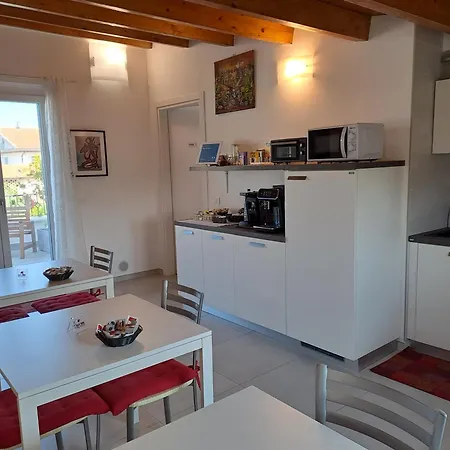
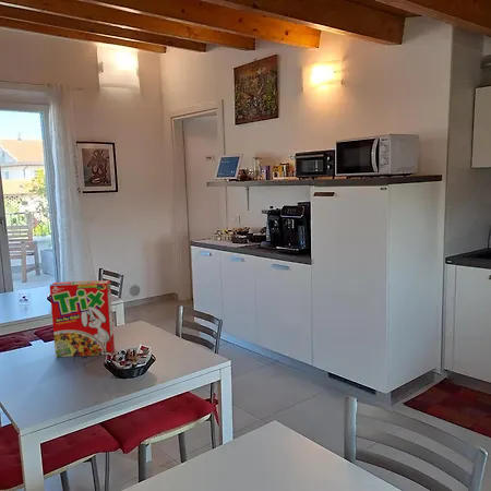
+ cereal box (83, 318)
